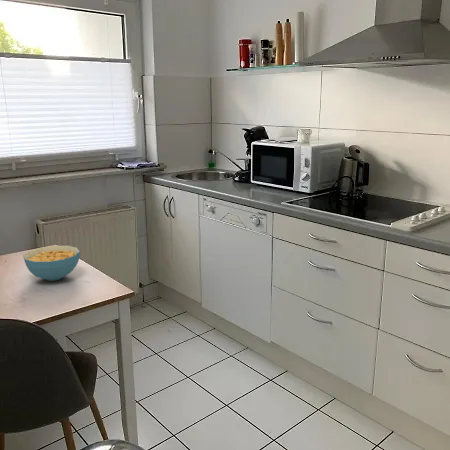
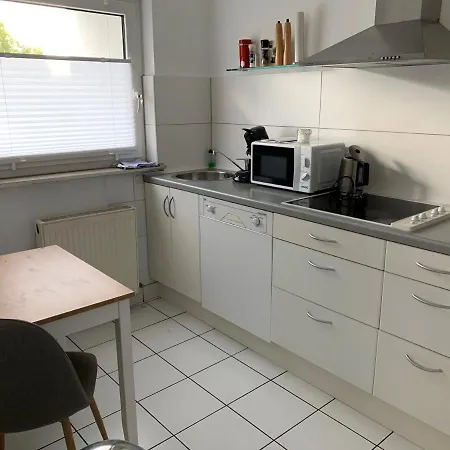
- cereal bowl (53, 265)
